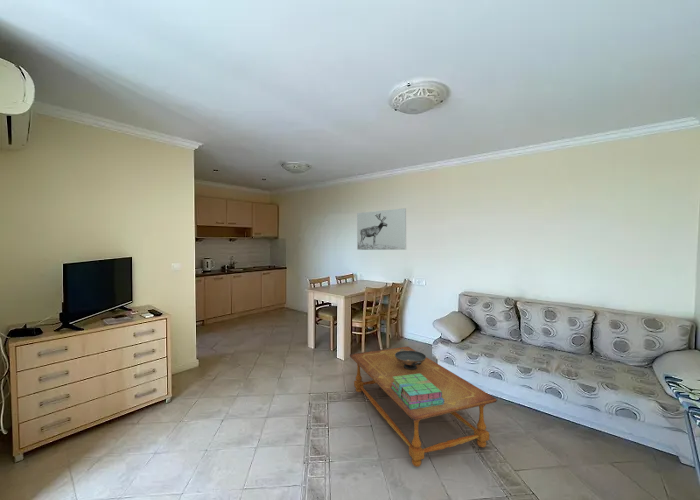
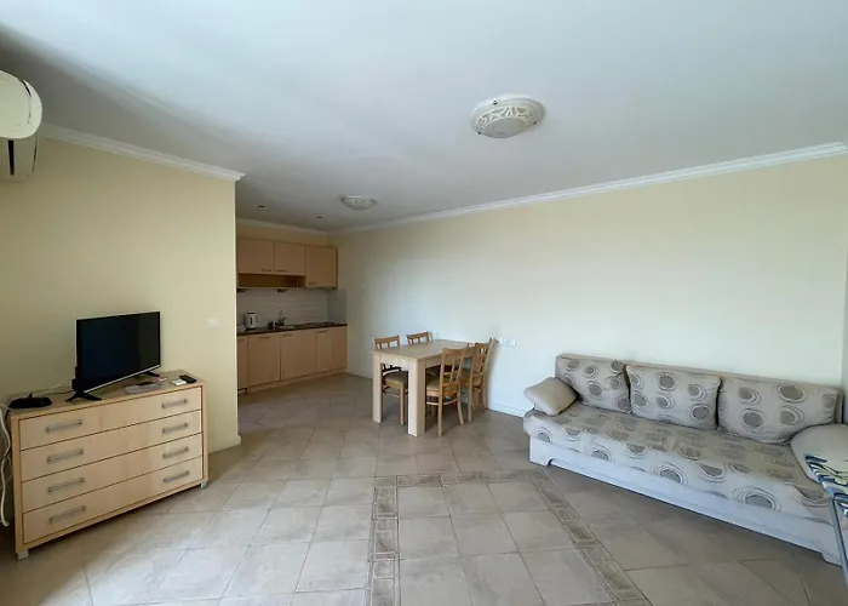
- wall art (380, 230)
- coffee table (402, 401)
- stack of books (415, 389)
- decorative bowl (410, 361)
